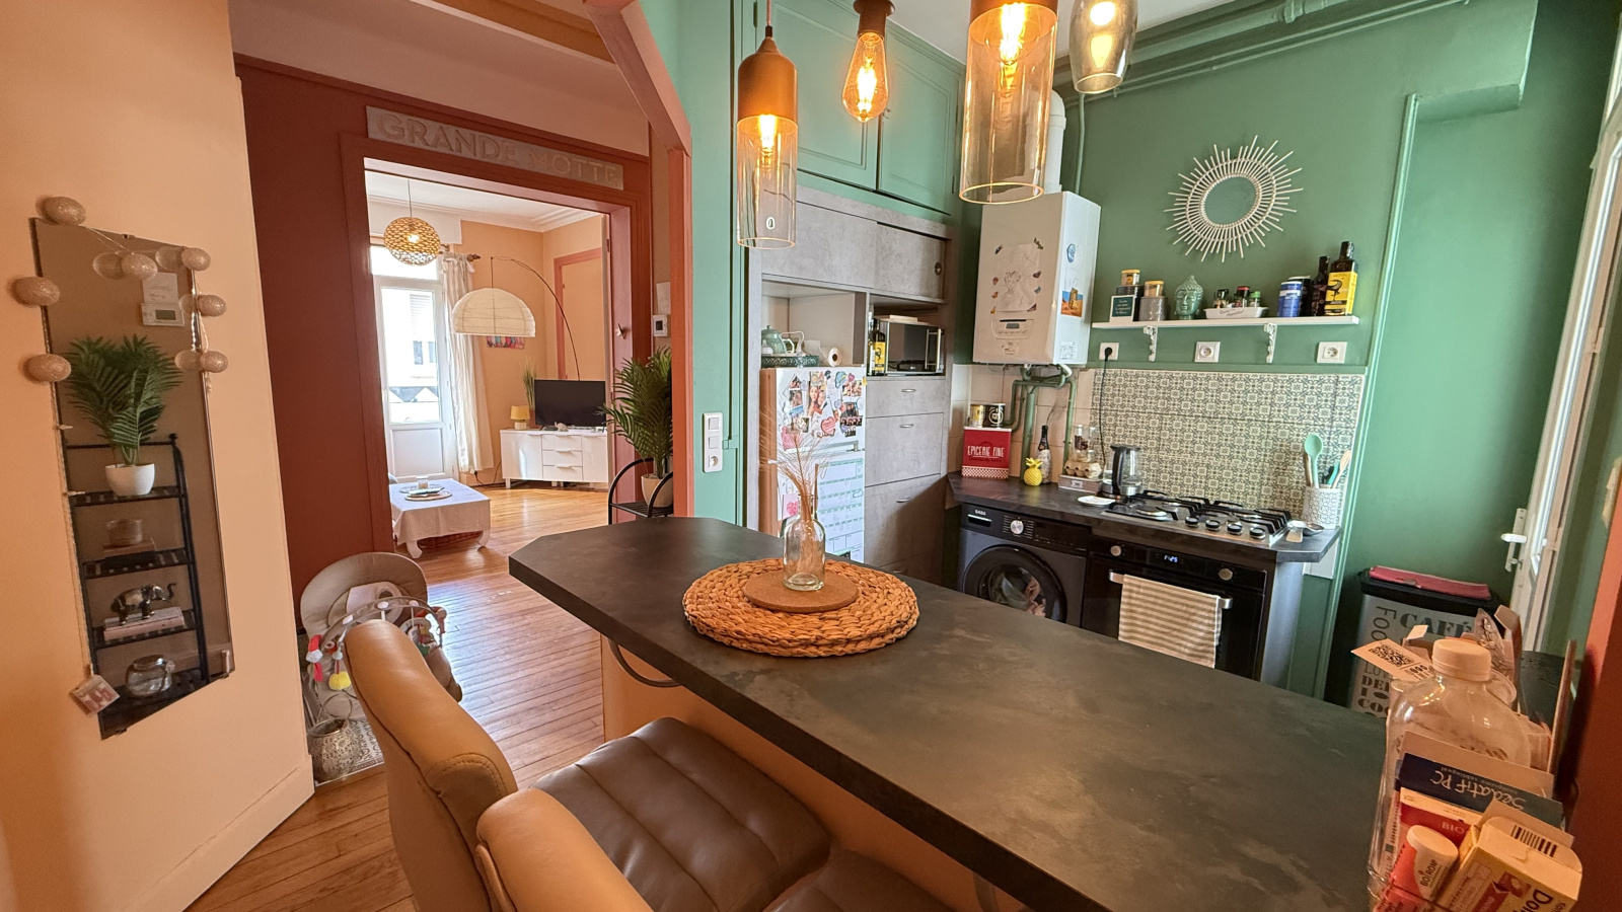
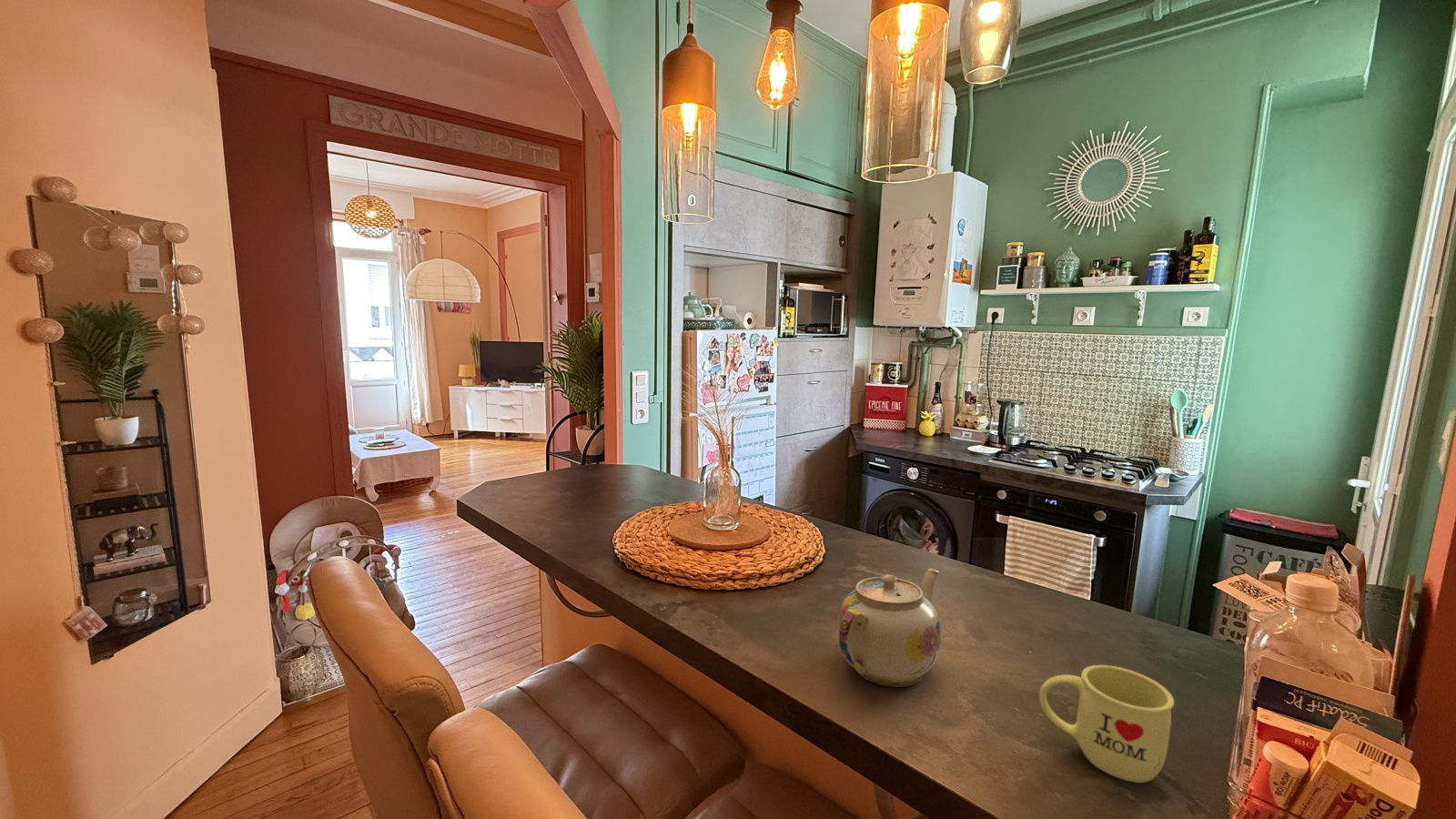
+ mug (1101, 718)
+ teapot (889, 620)
